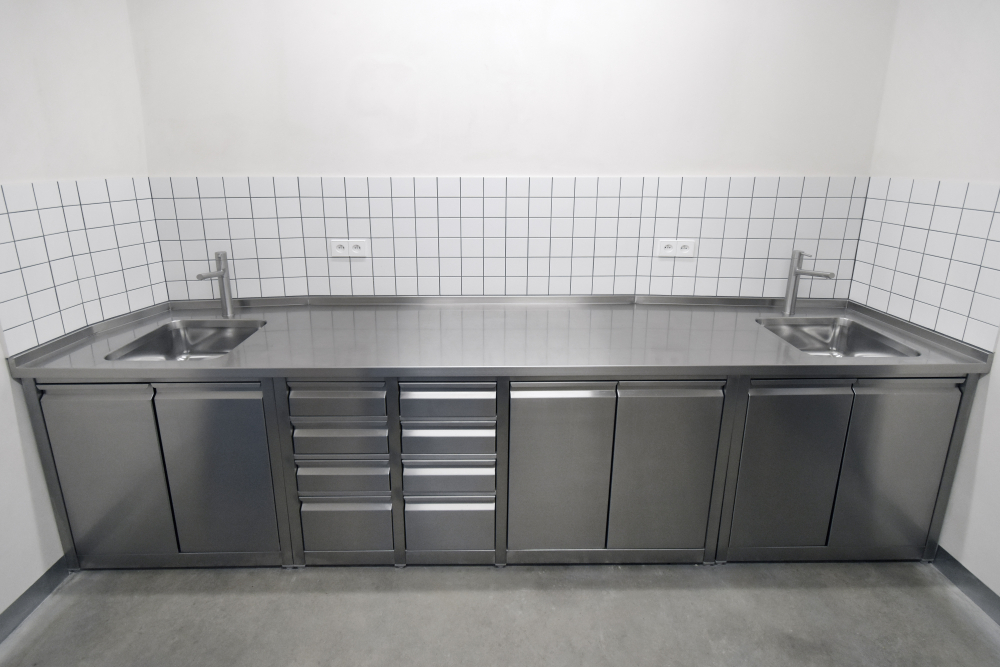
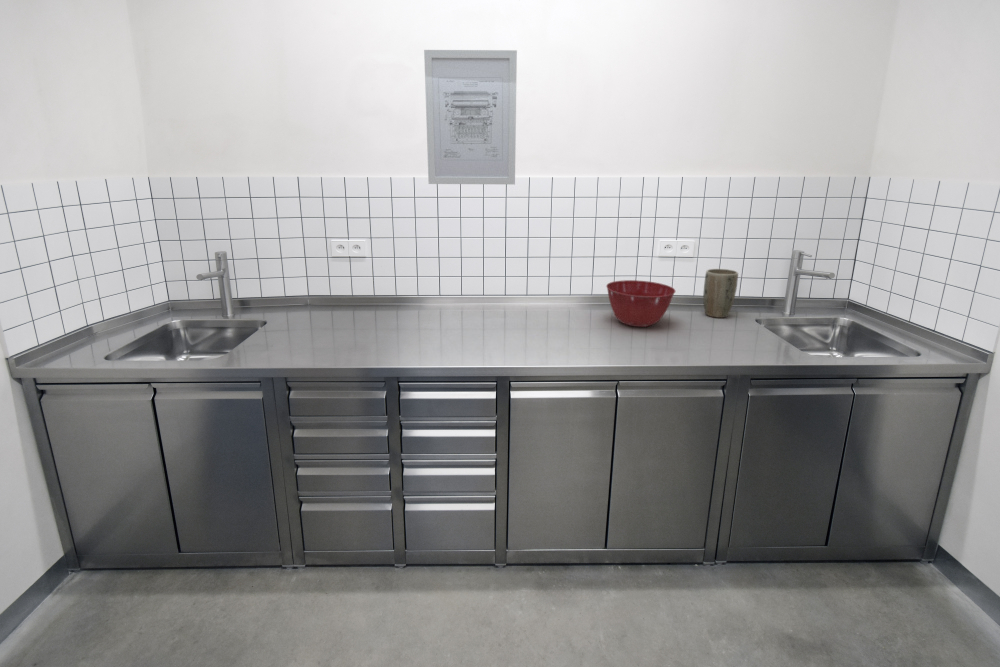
+ wall art (471, 119)
+ mixing bowl (639, 305)
+ plant pot (719, 293)
